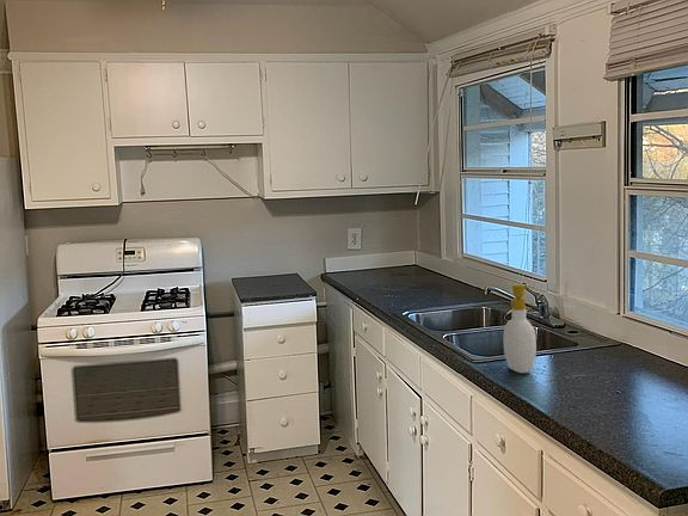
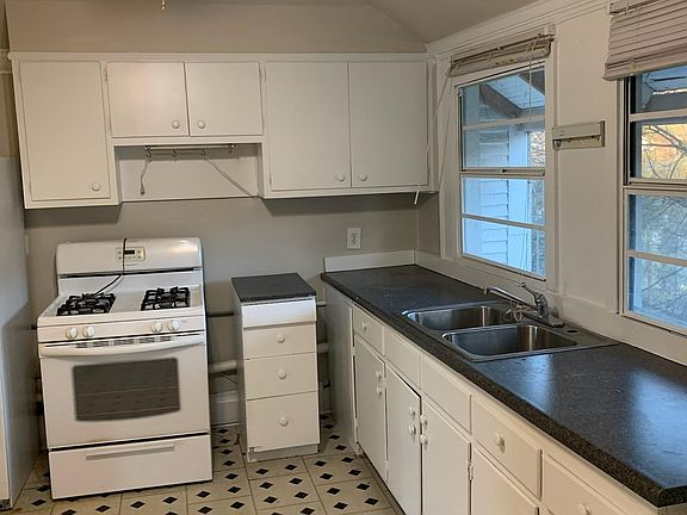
- soap bottle (520, 327)
